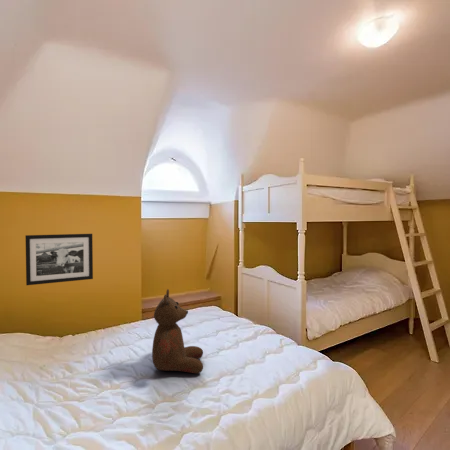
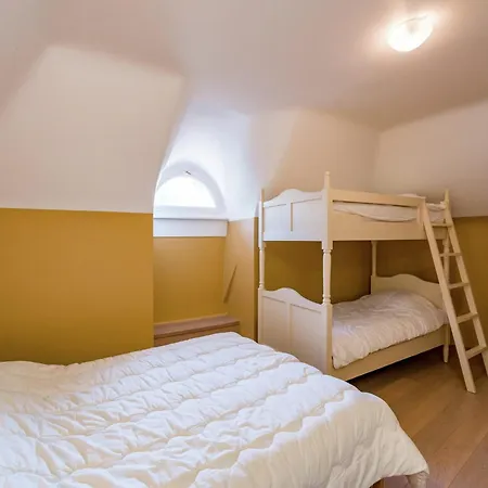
- picture frame (60, 258)
- teddy bear (178, 329)
